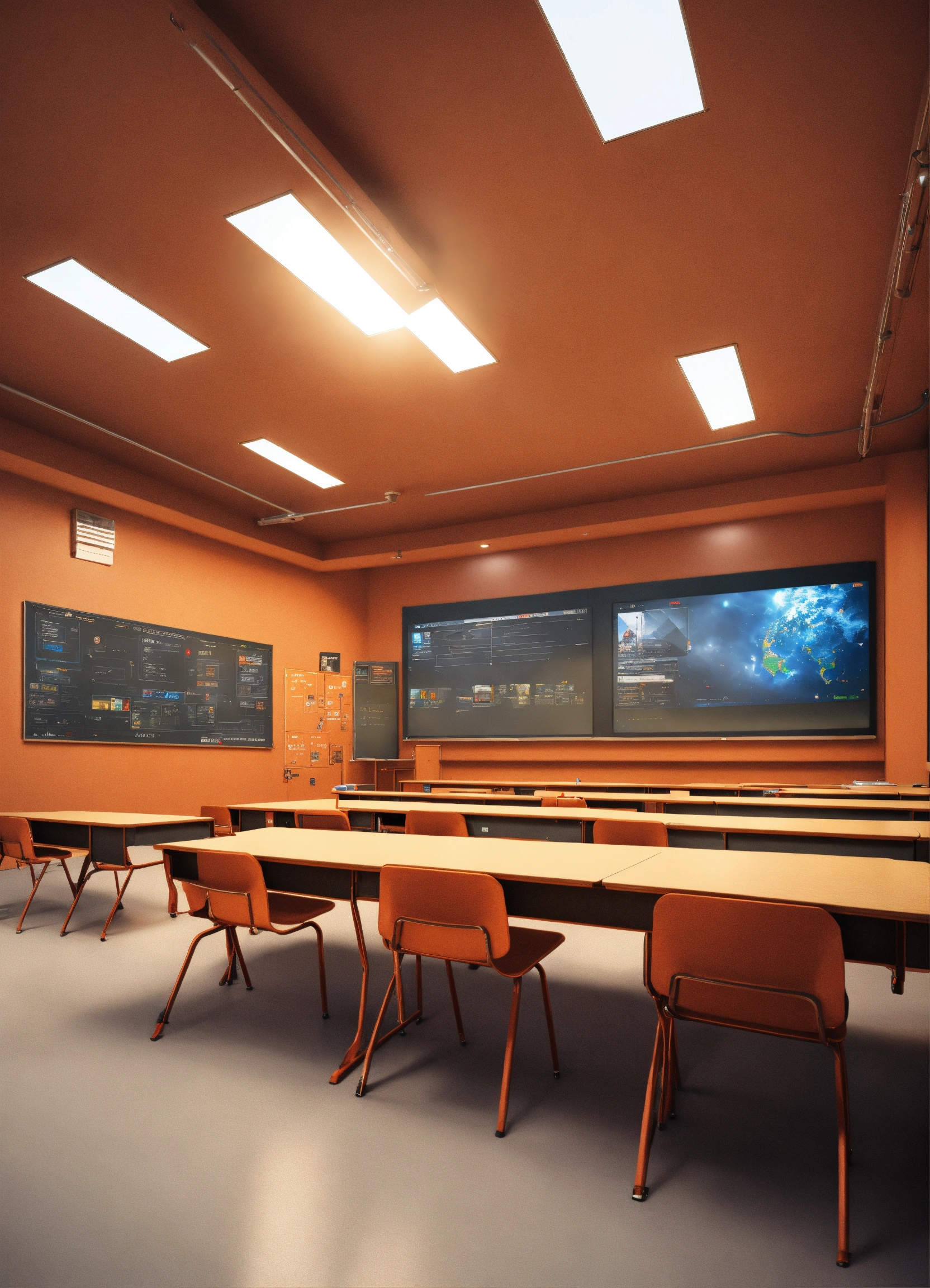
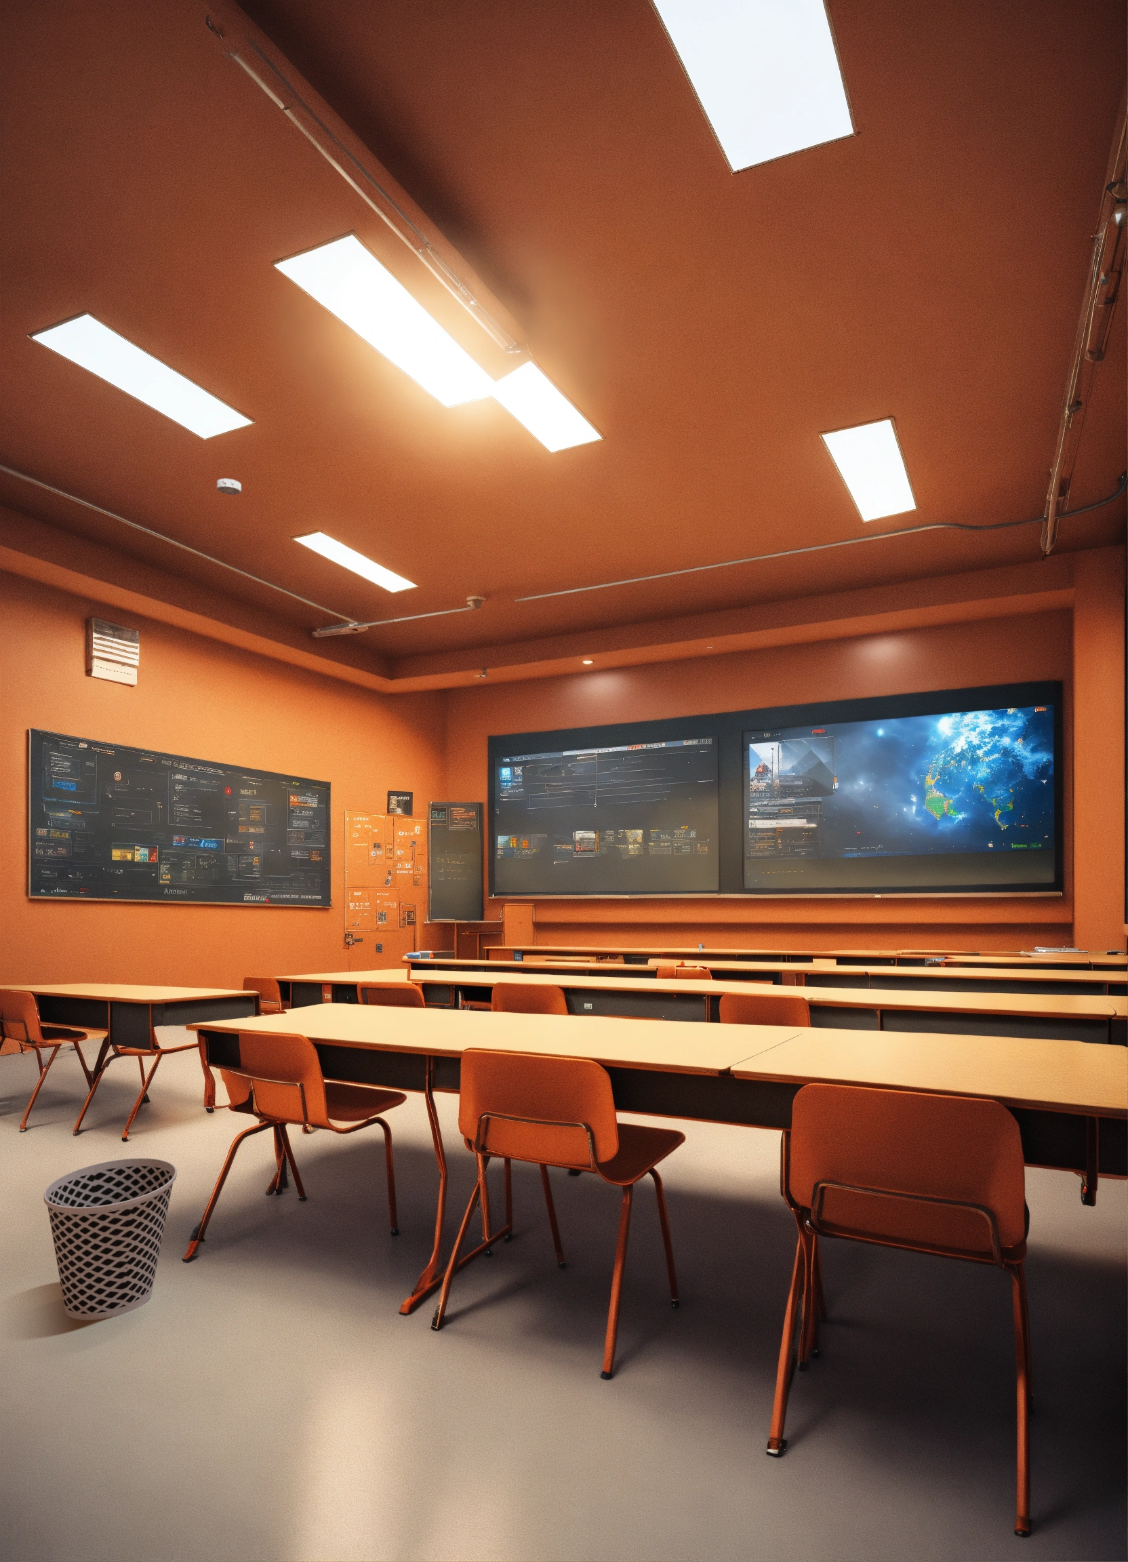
+ smoke detector (228, 486)
+ wastebasket (110, 1239)
